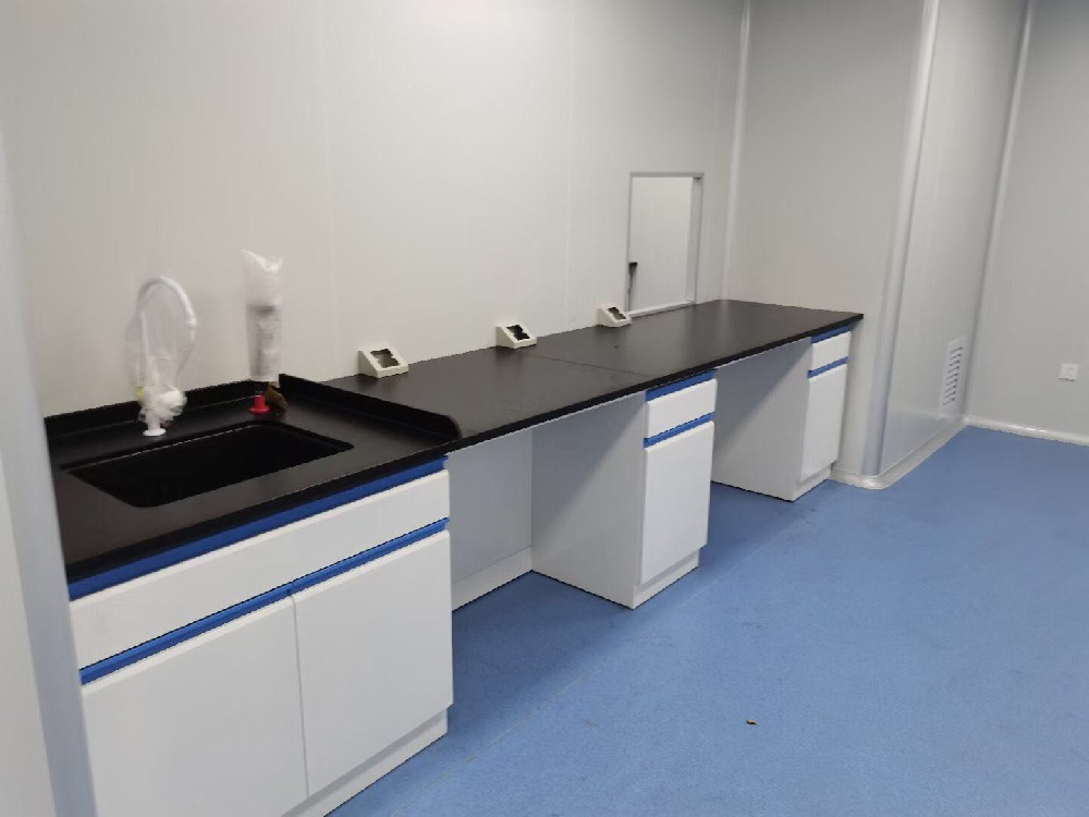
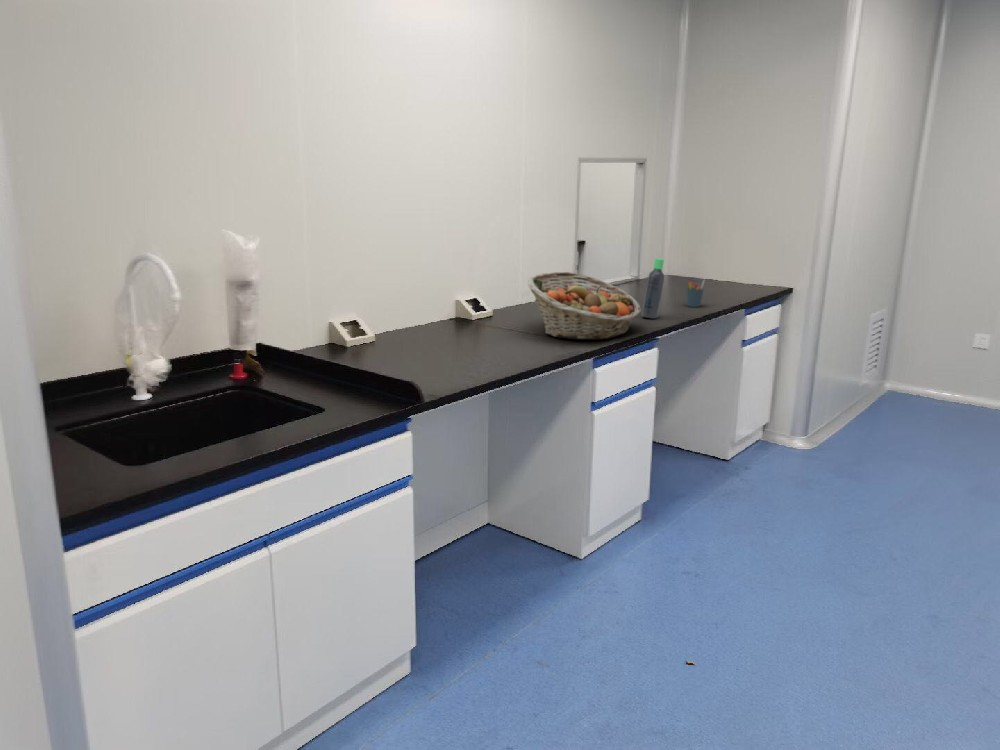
+ fruit basket (583, 304)
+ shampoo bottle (653, 288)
+ pen holder (694, 292)
